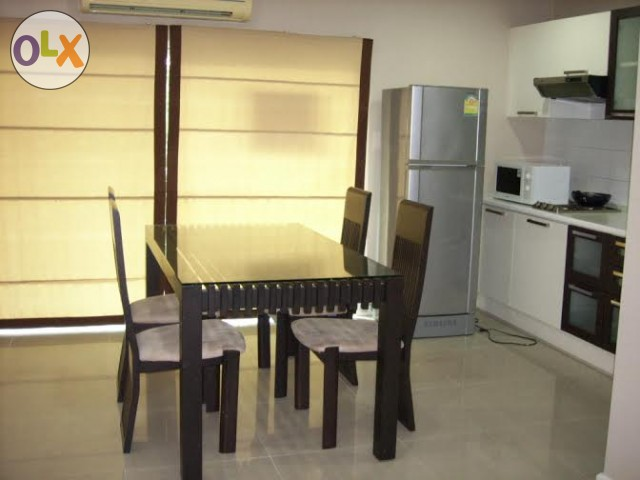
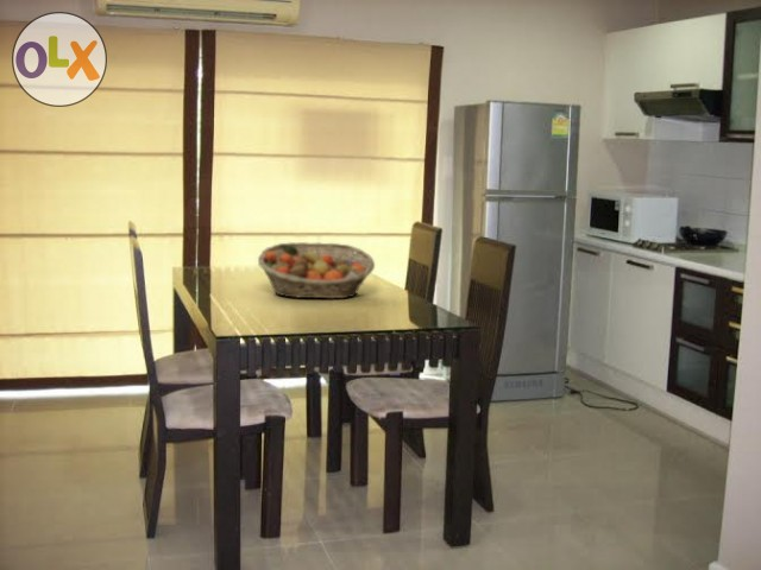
+ fruit basket (316, 270)
